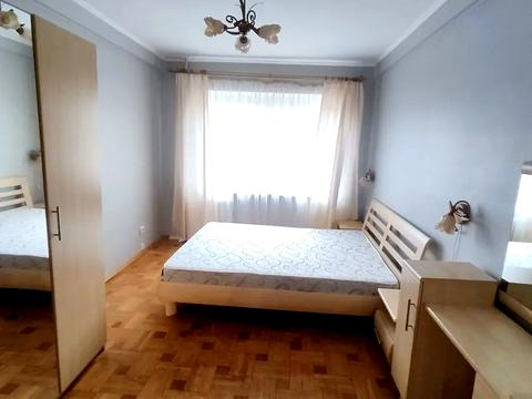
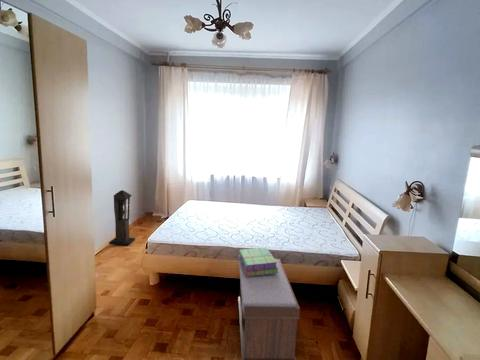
+ bench (263, 304)
+ stack of books (257, 261)
+ lantern (121, 216)
